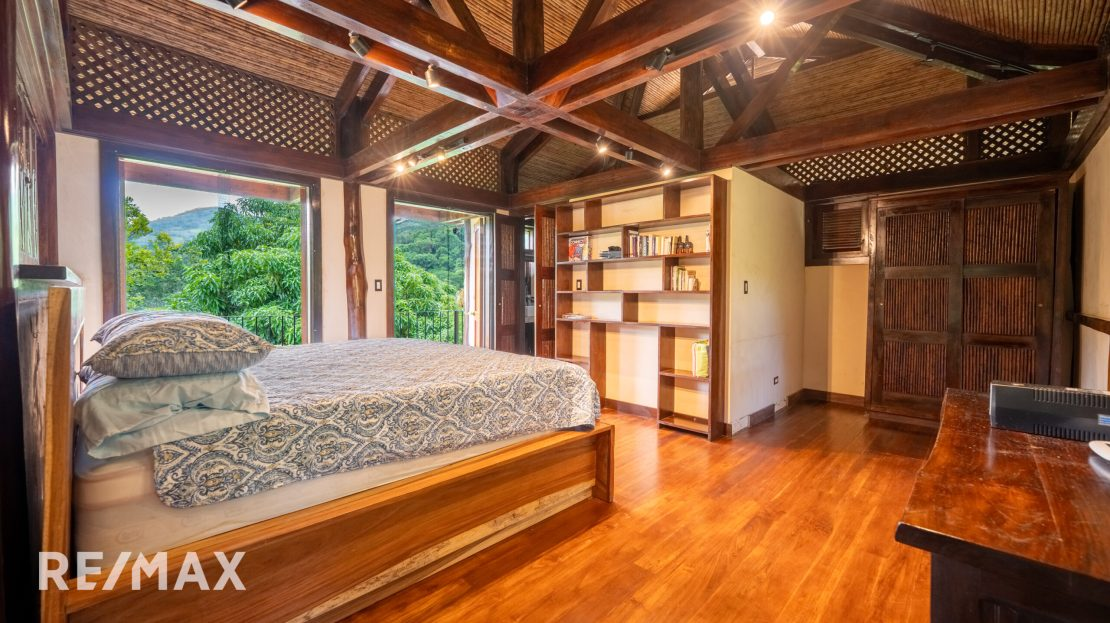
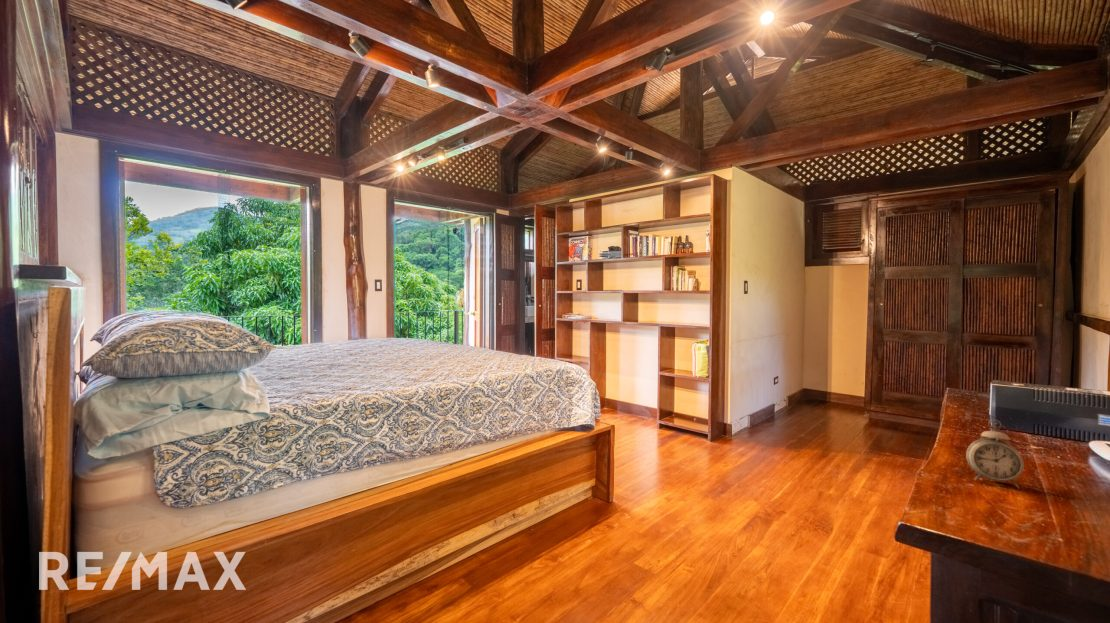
+ alarm clock (995, 451)
